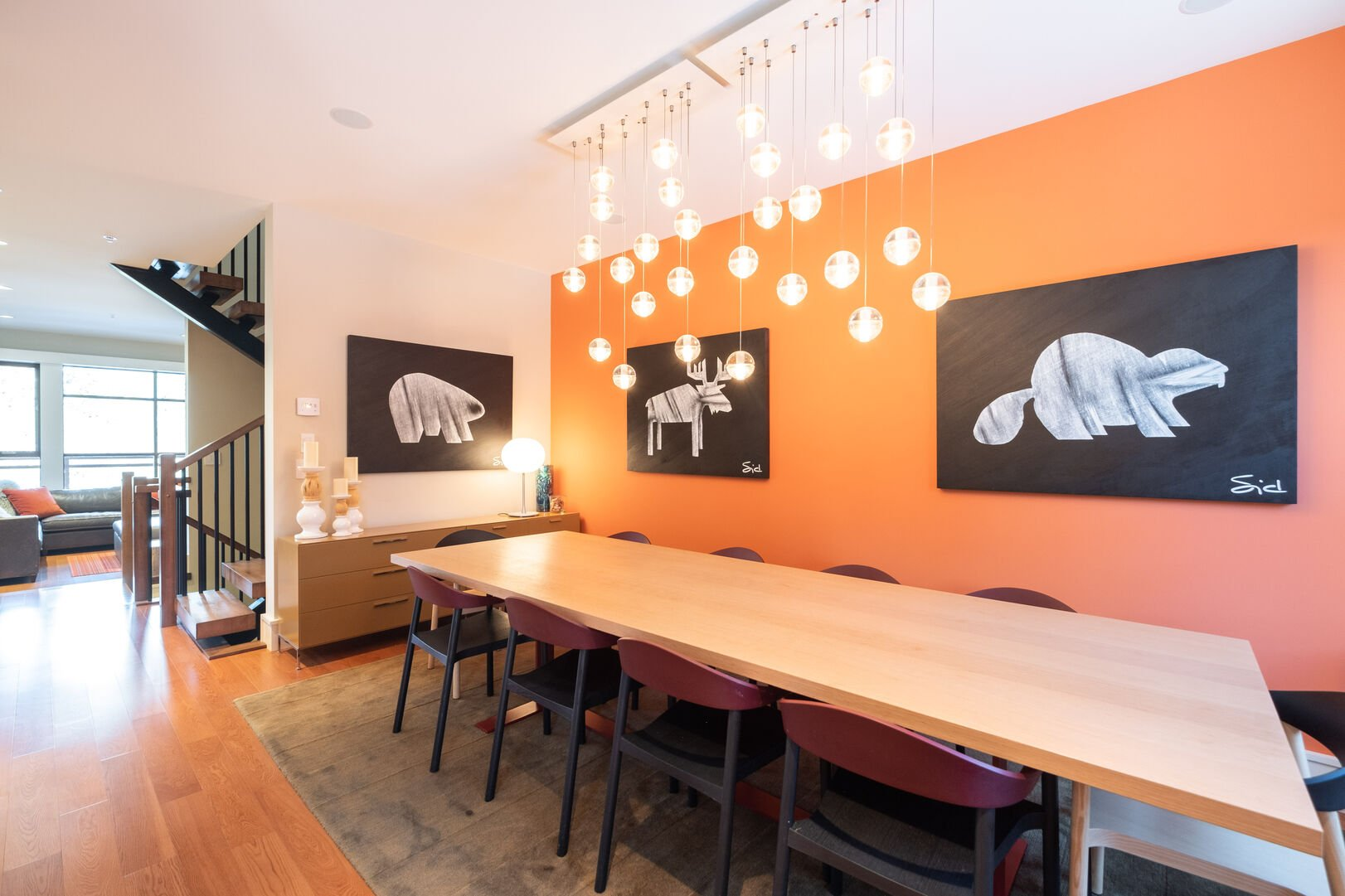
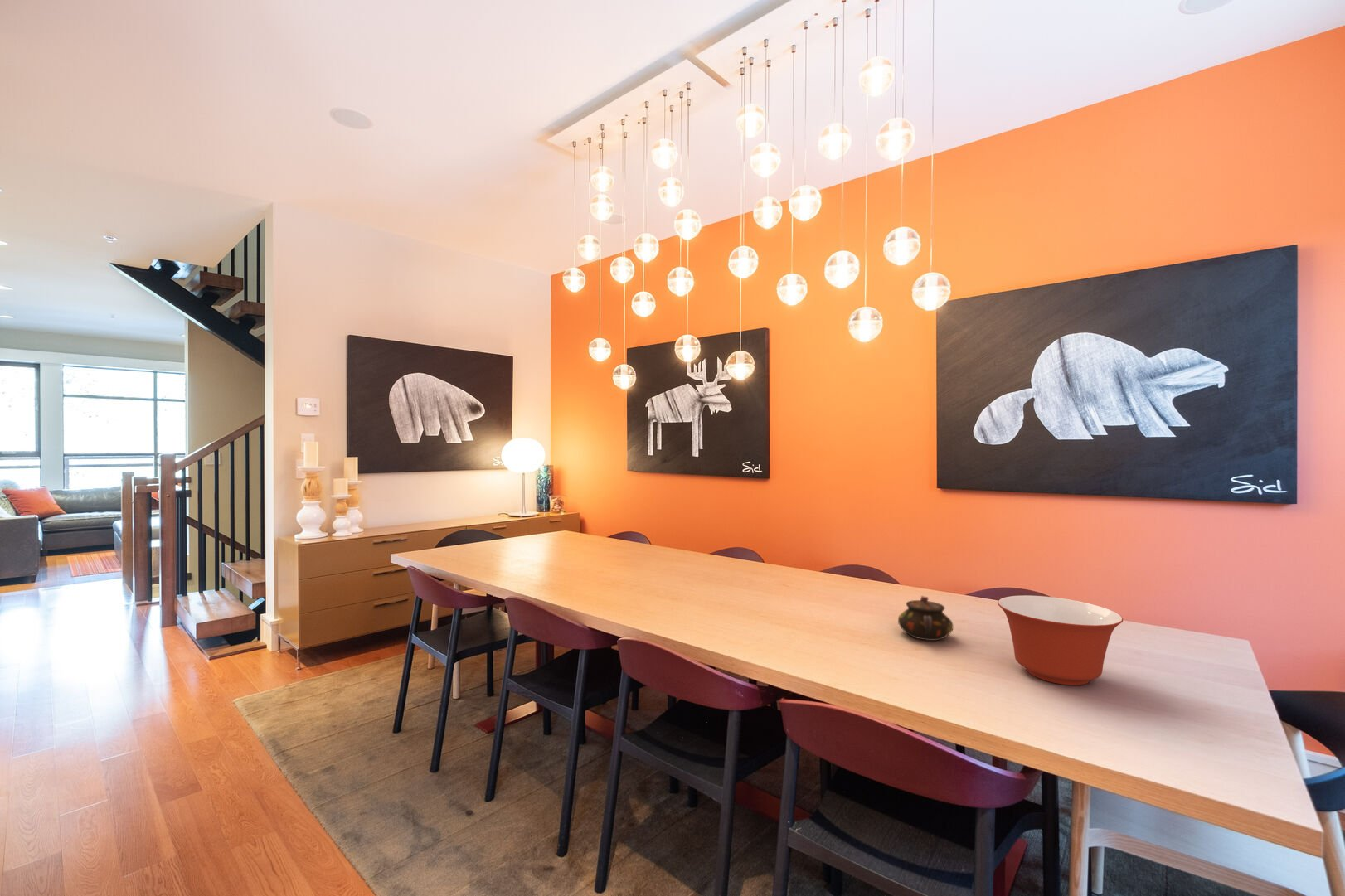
+ mixing bowl (1056, 642)
+ teapot (925, 615)
